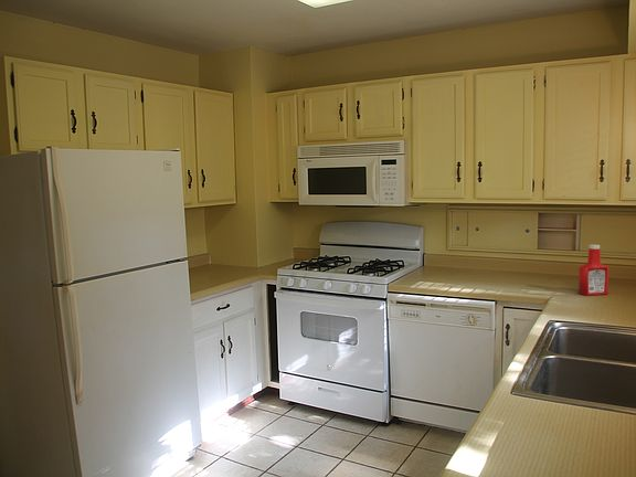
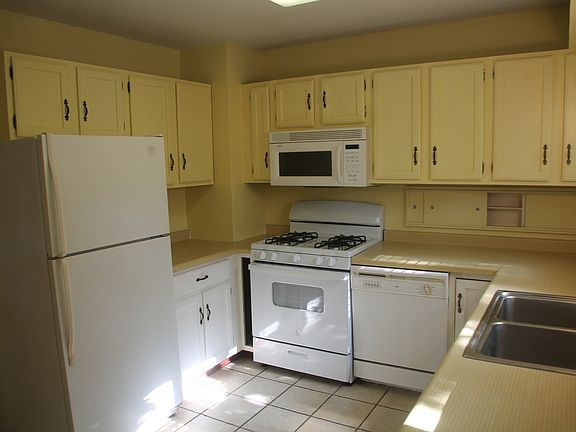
- soap bottle (593, 269)
